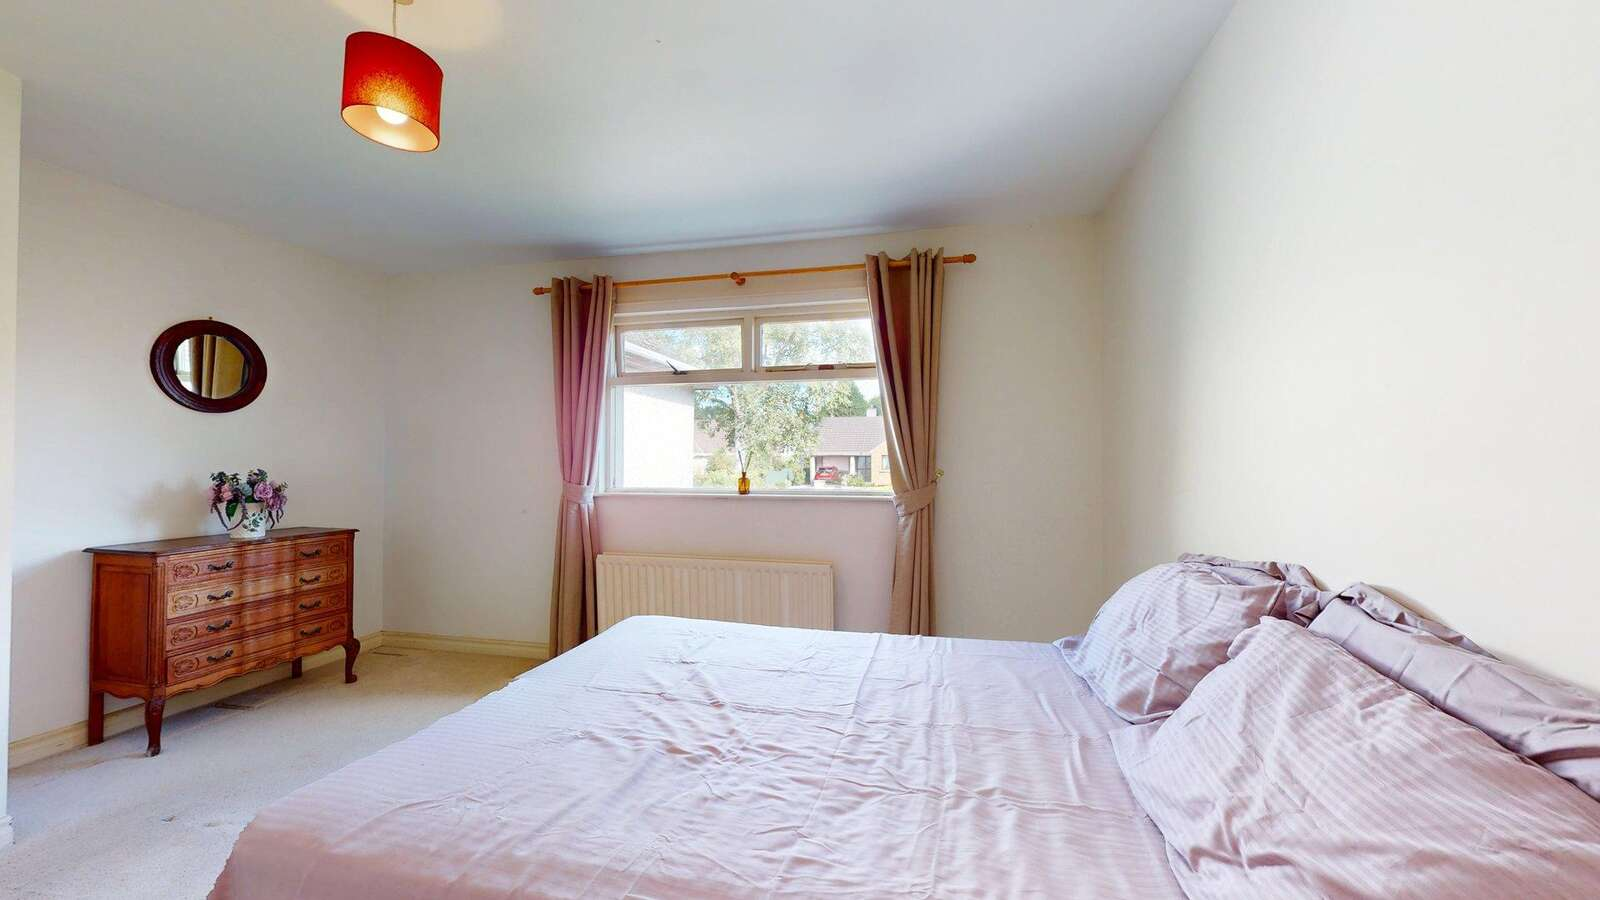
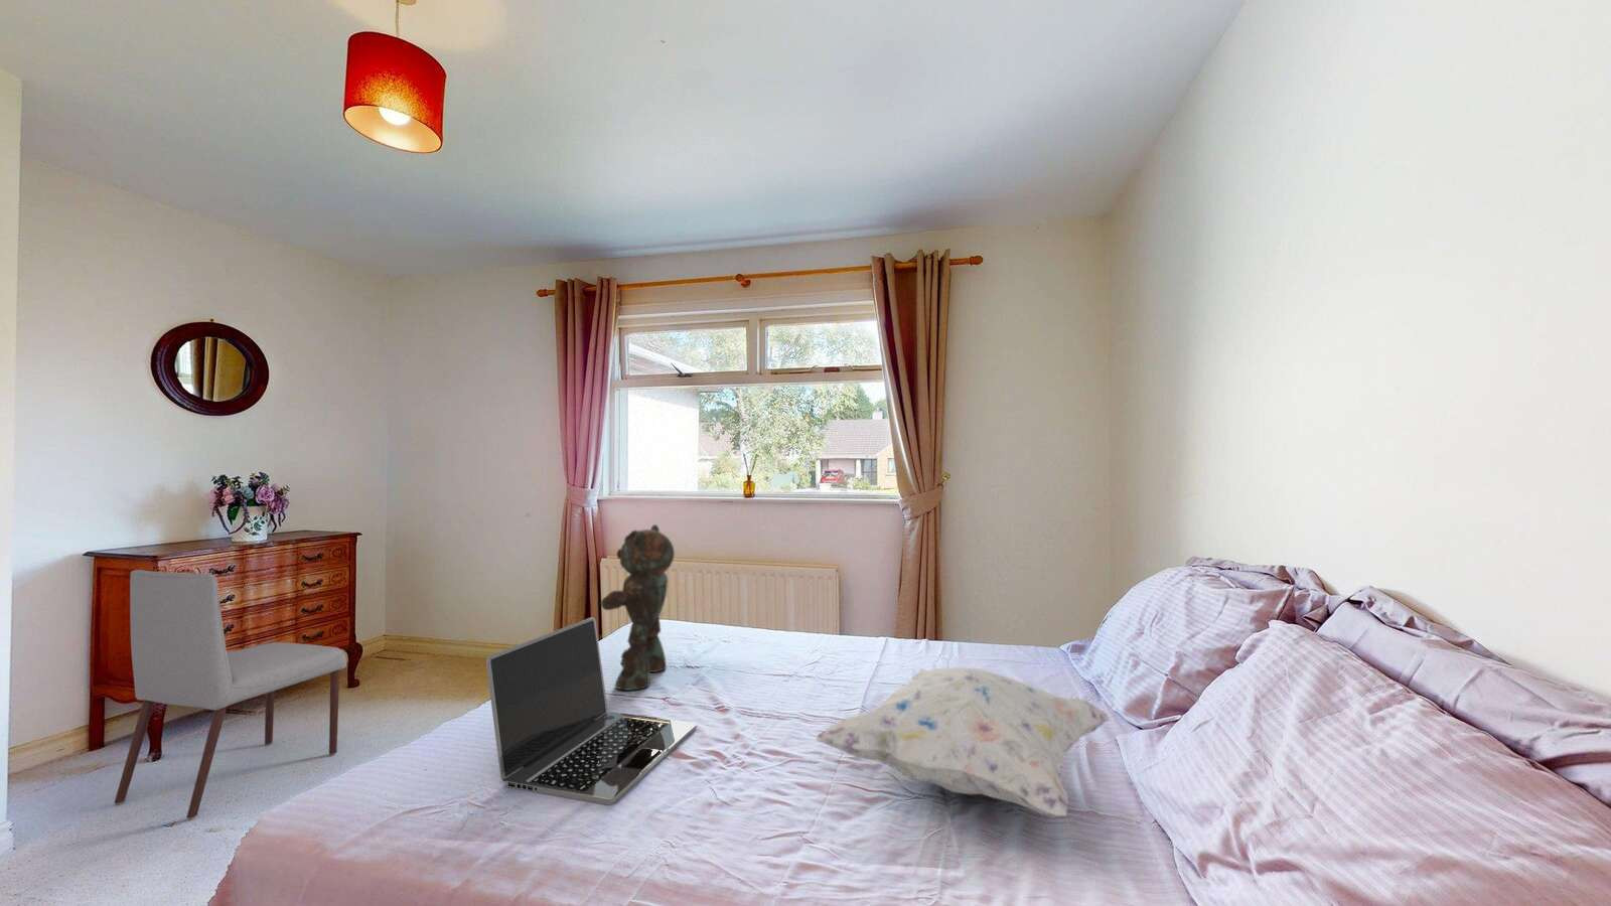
+ teddy bear (645, 601)
+ chair (240, 667)
+ laptop (601, 696)
+ decorative pillow (971, 725)
